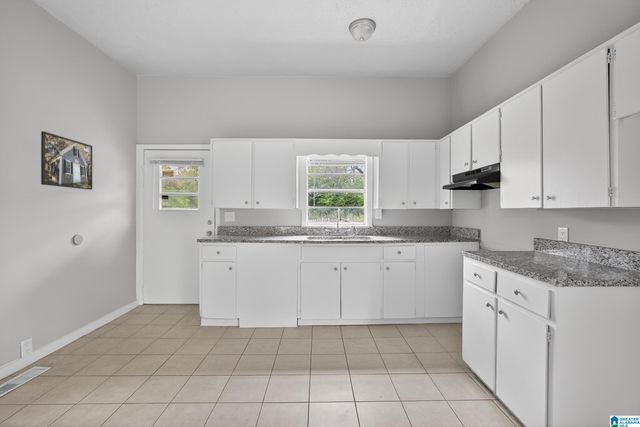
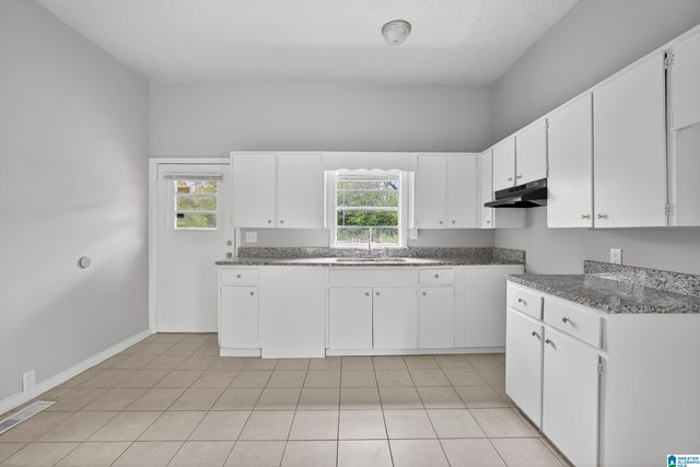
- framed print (69, 163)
